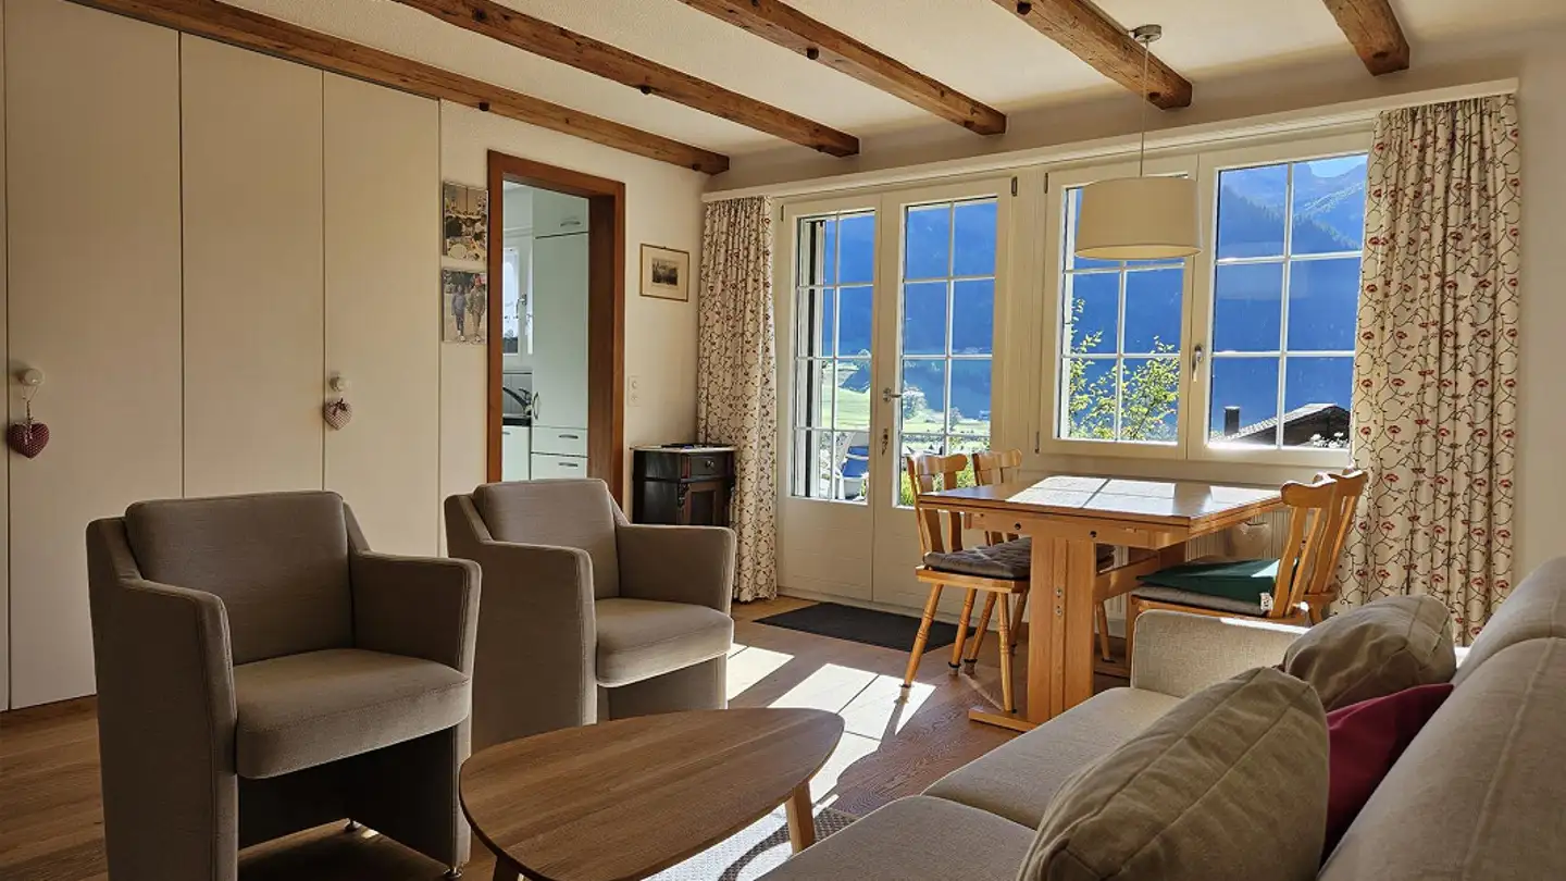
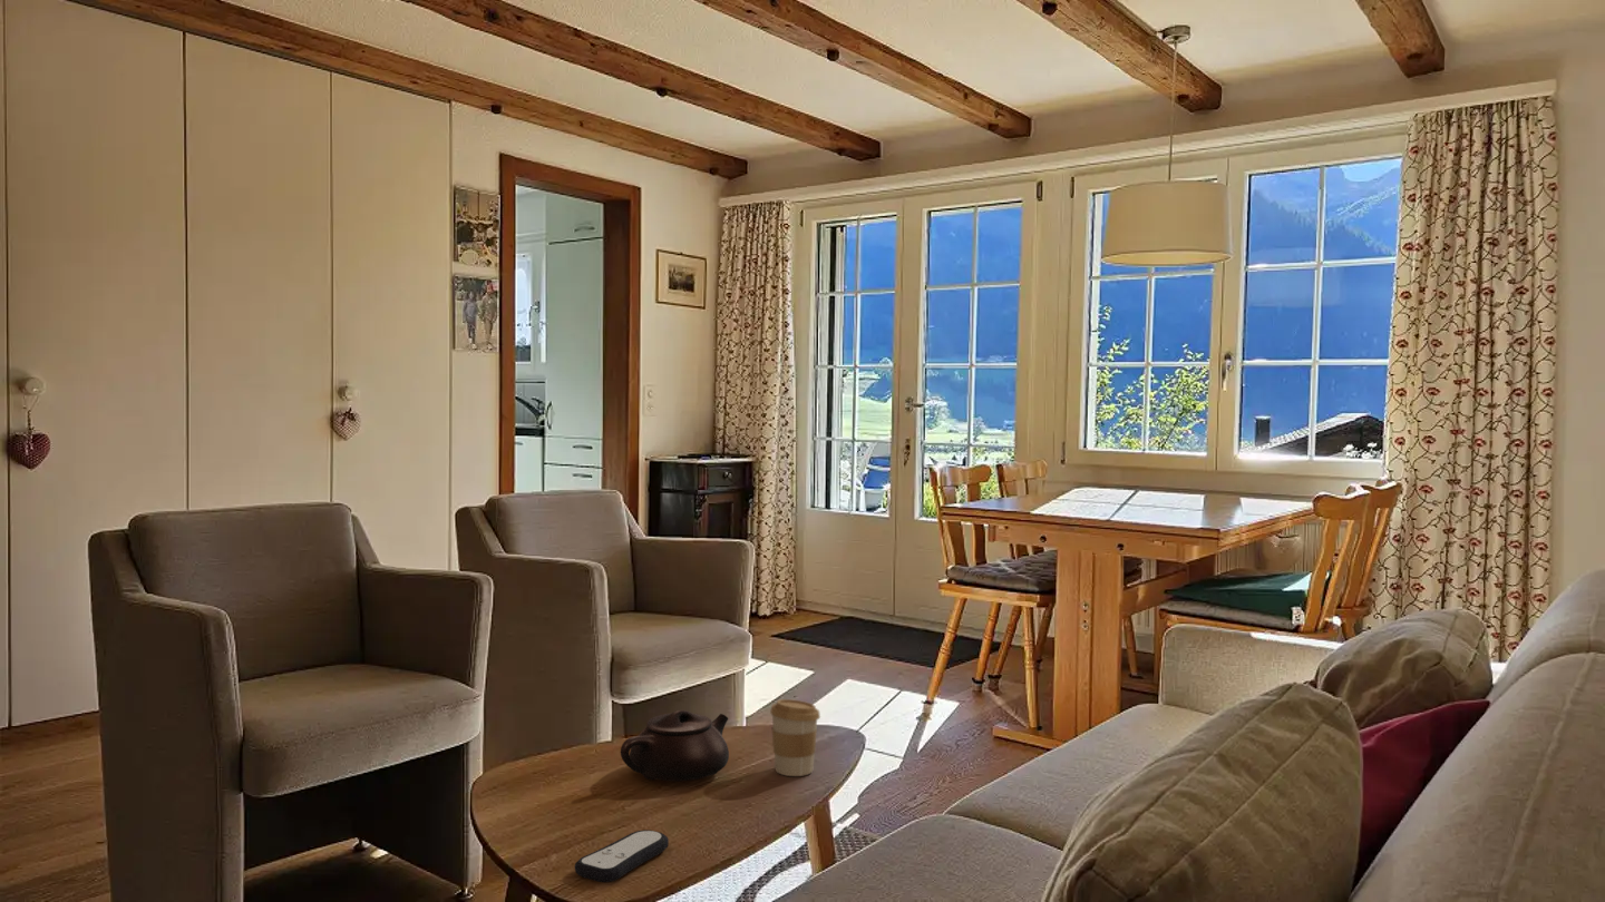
+ remote control (624, 853)
+ teapot (675, 741)
+ coffee cup (795, 735)
